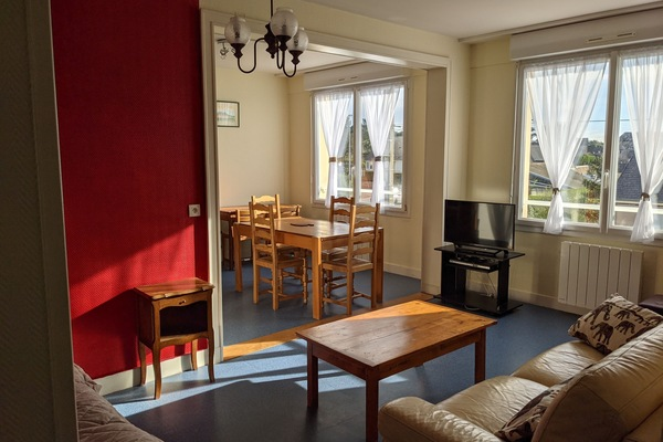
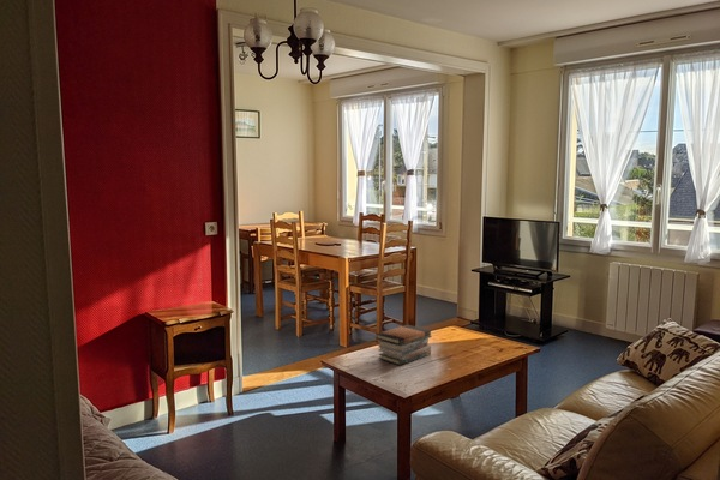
+ book stack (403, 344)
